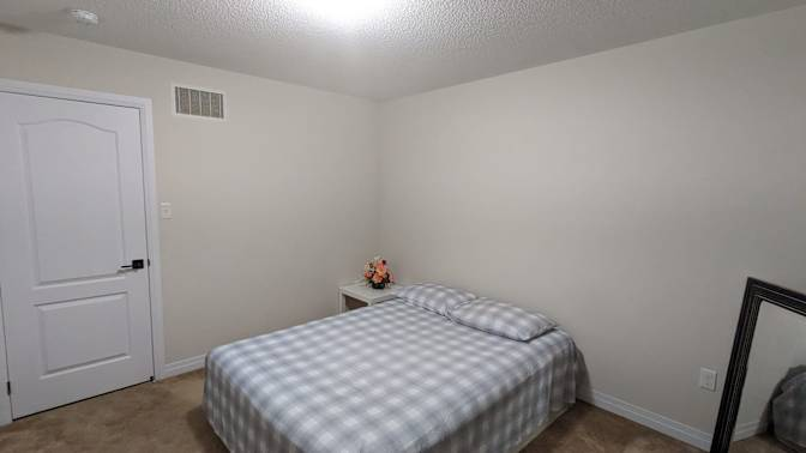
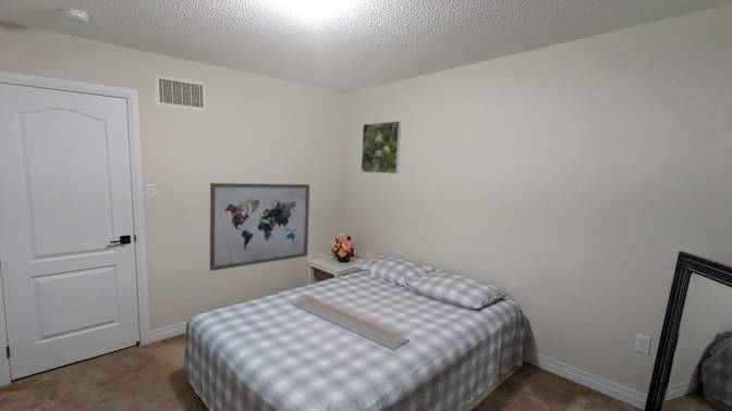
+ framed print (379, 148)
+ tray (344, 315)
+ wall art (264, 223)
